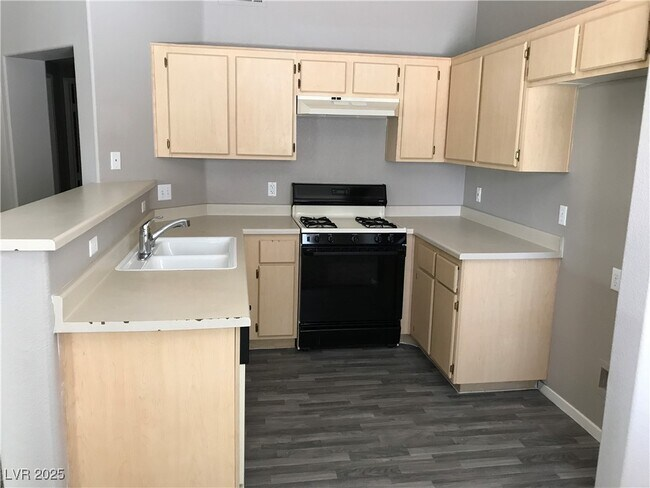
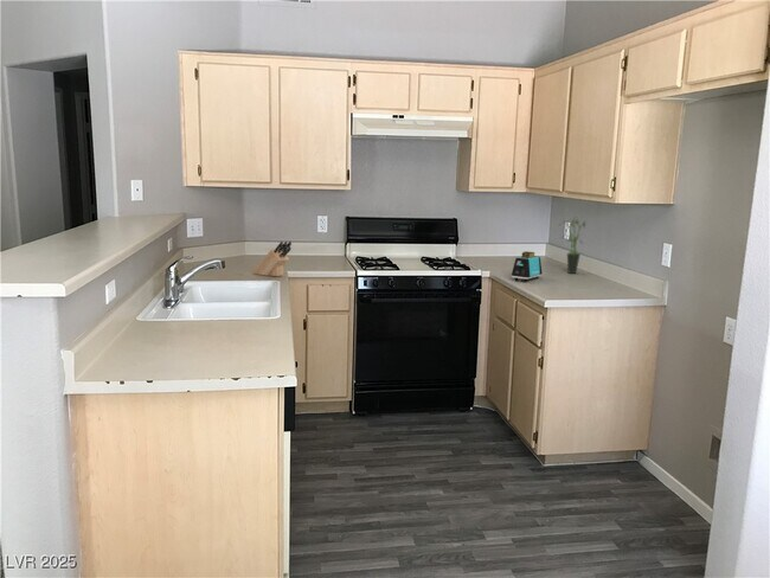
+ potted plant (571, 244)
+ toaster (527, 265)
+ knife block (272, 257)
